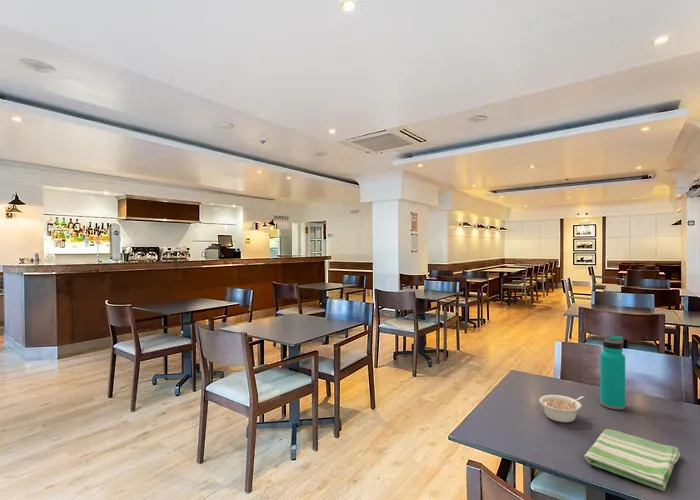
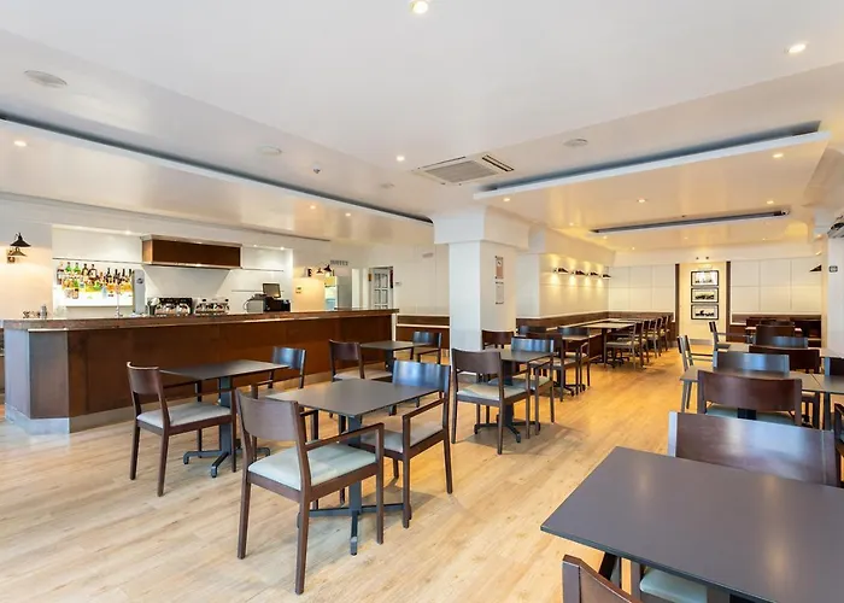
- dish towel (631, 454)
- water bottle (612, 370)
- legume (560, 407)
